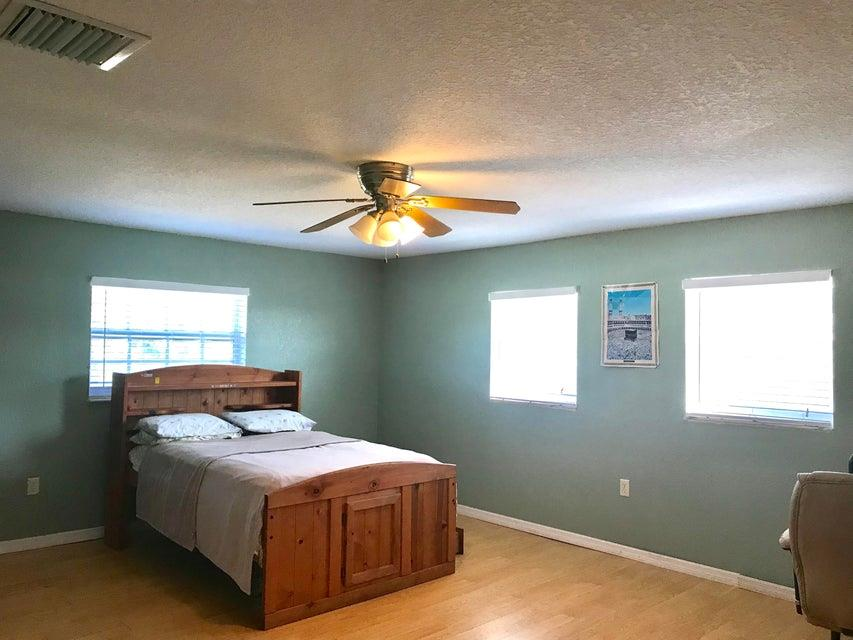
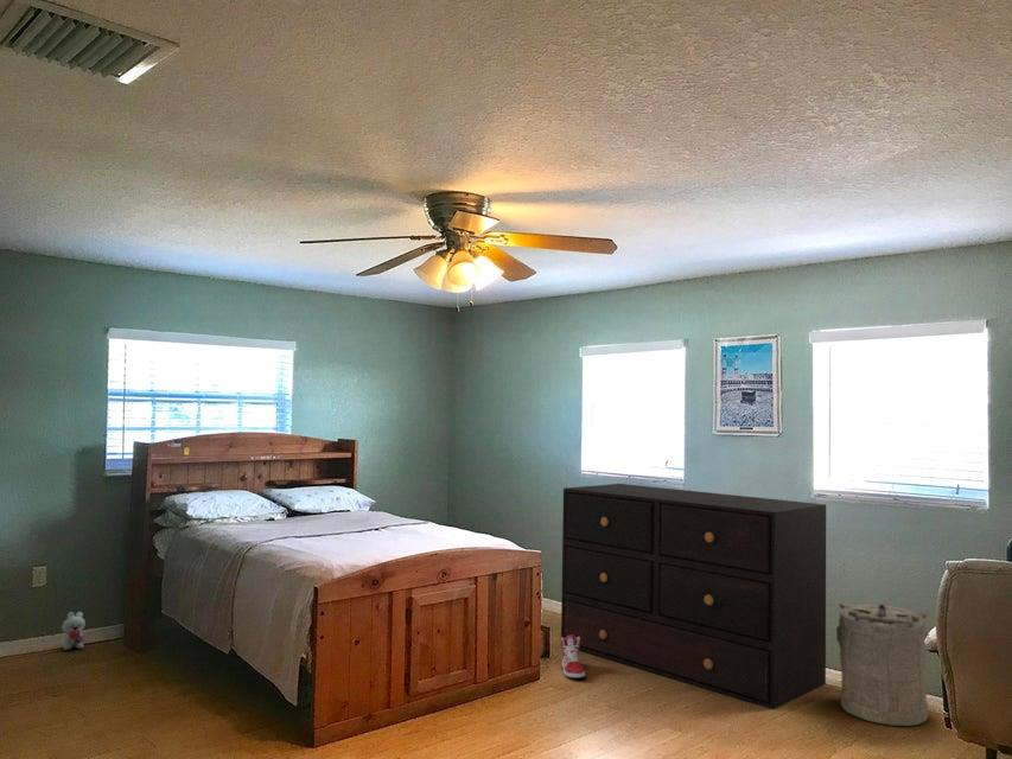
+ dresser (682, 579)
+ plush toy (74, 630)
+ sneaker (572, 655)
+ laundry hamper (879, 656)
